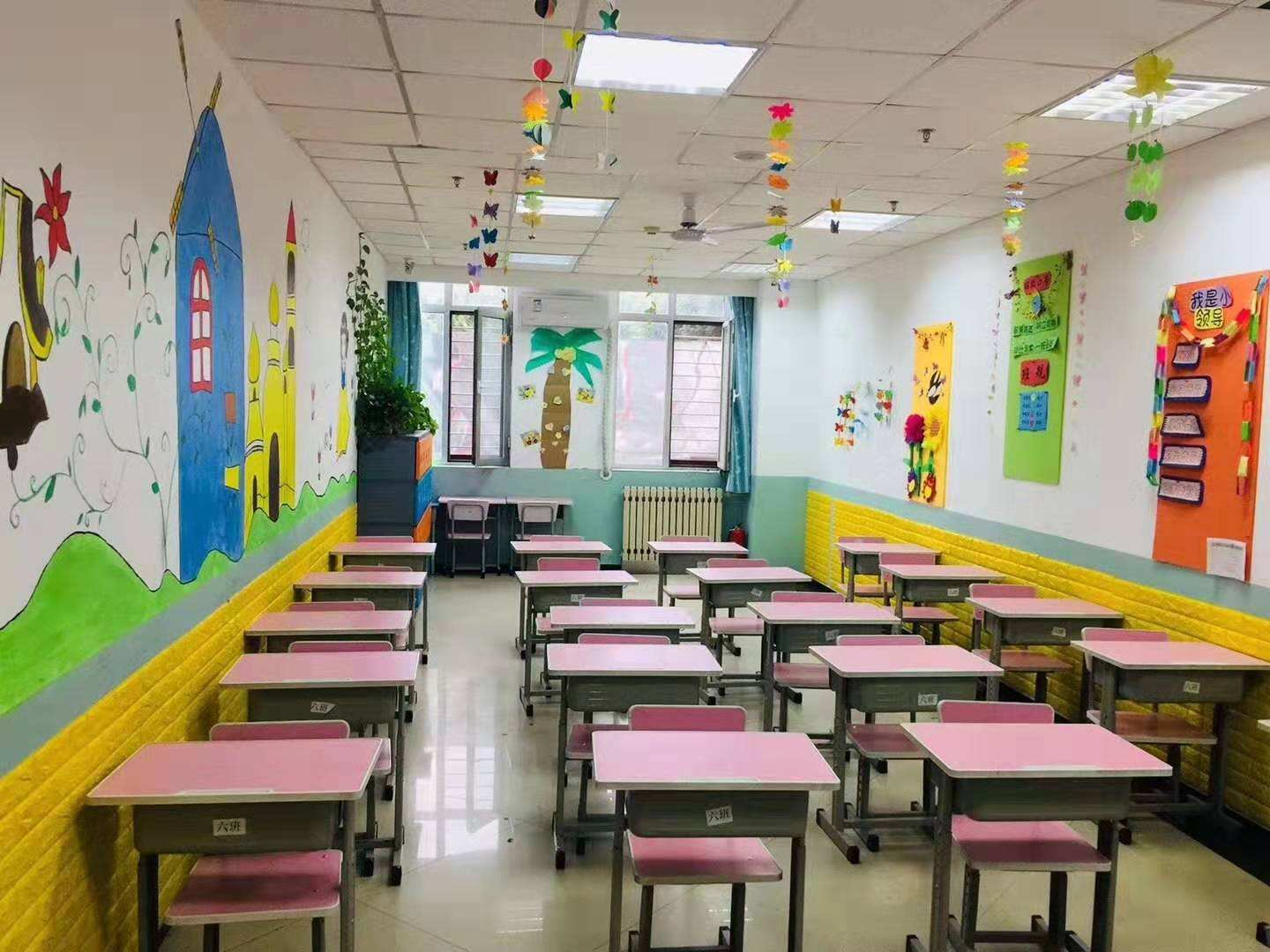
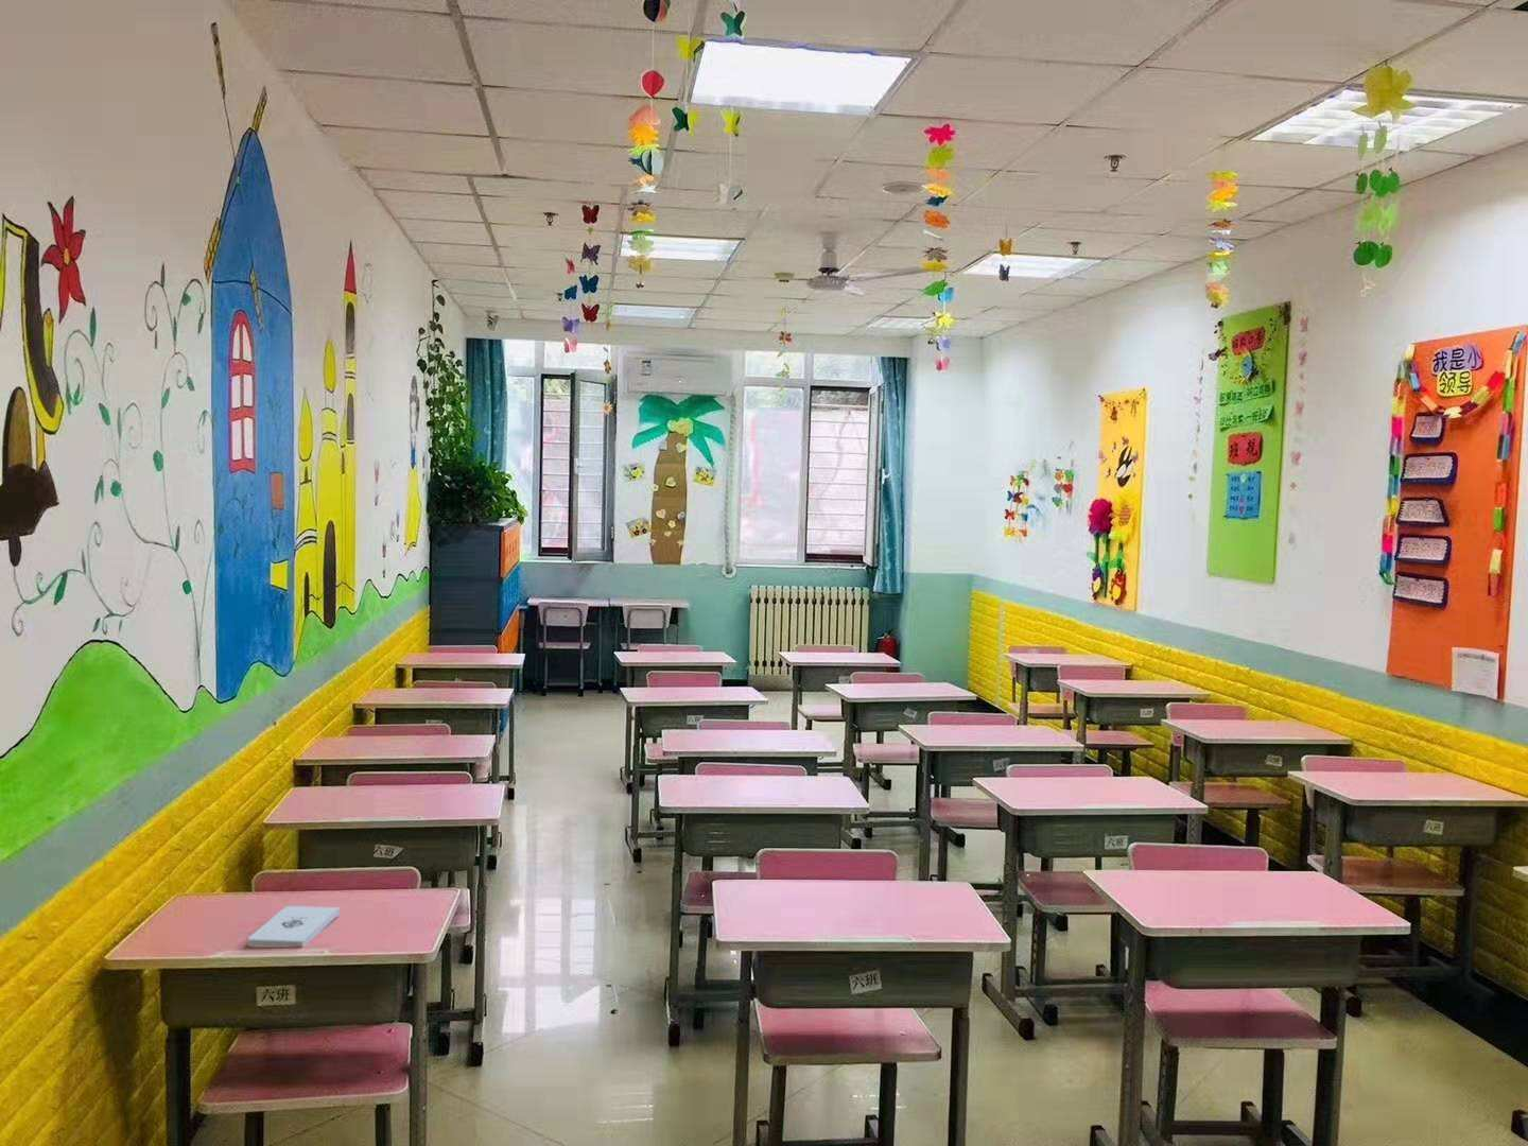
+ notepad (294, 927)
